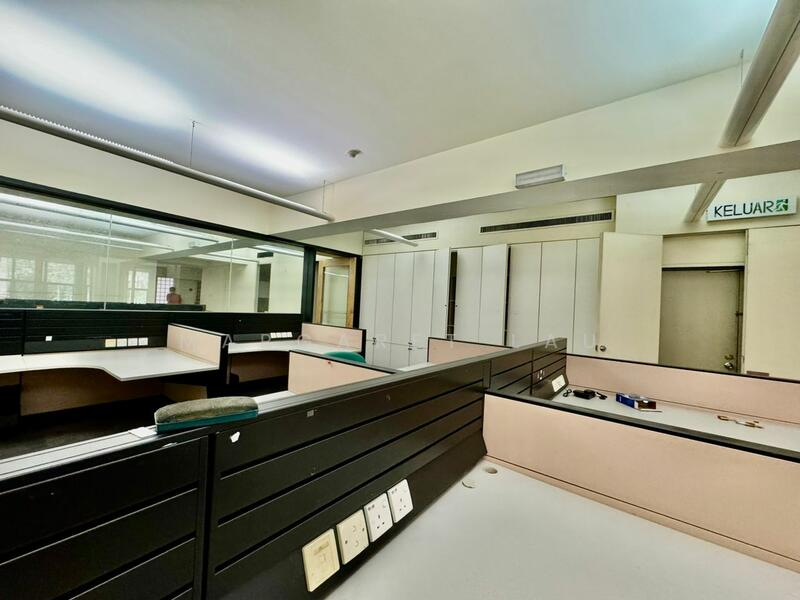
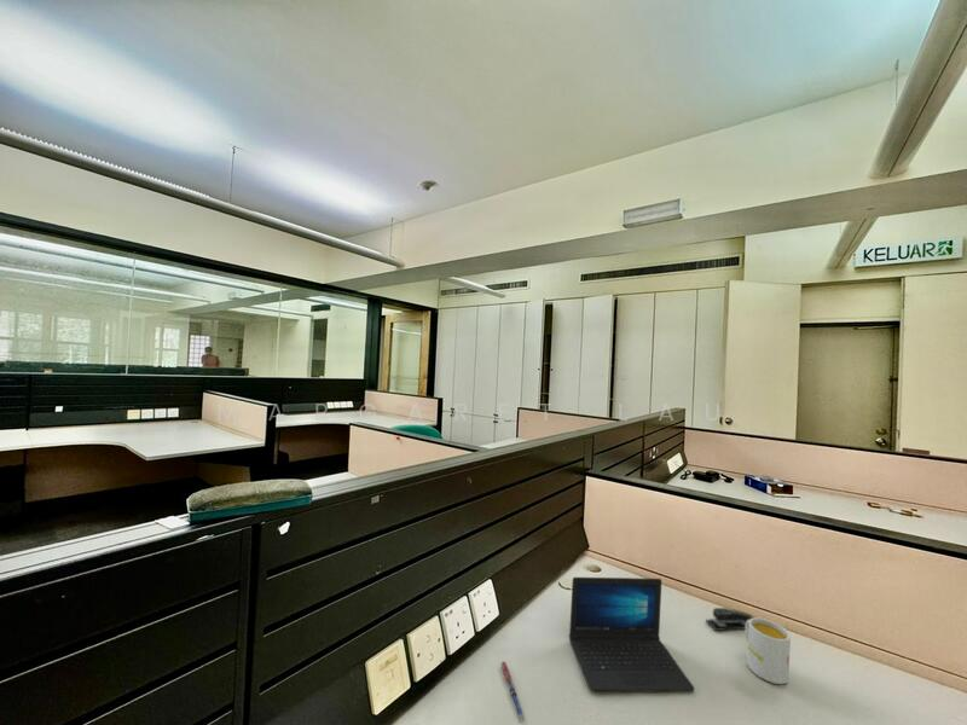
+ pen (511, 688)
+ mug (763, 644)
+ laptop (627, 628)
+ stapler (731, 617)
